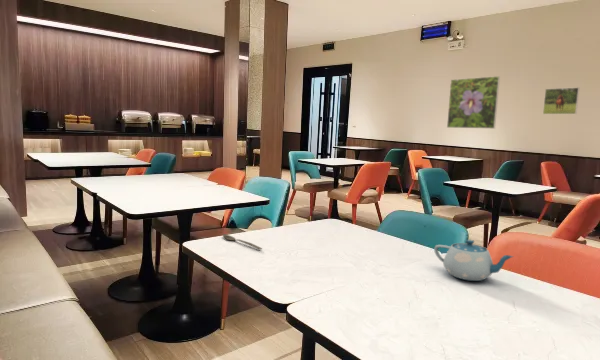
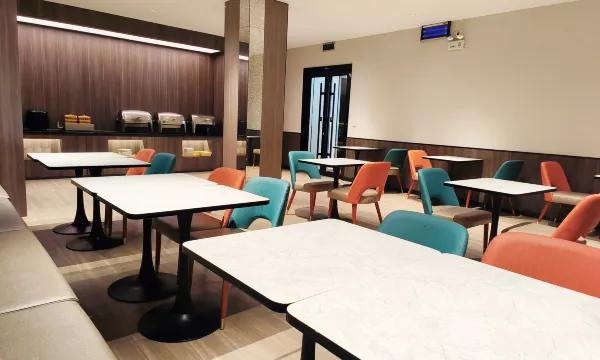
- chinaware (471, 258)
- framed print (560, 101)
- spoon (241, 241)
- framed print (472, 103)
